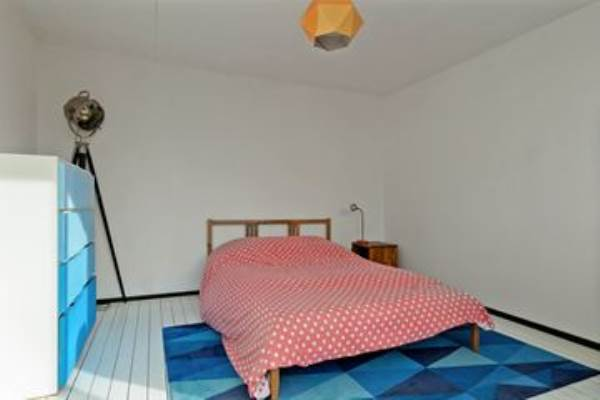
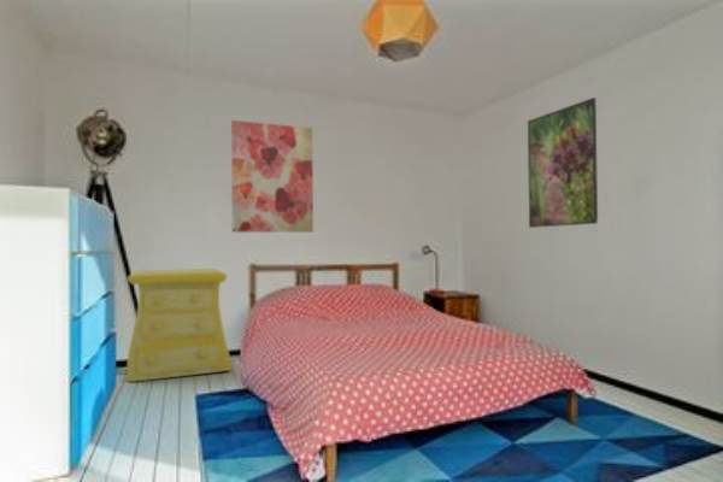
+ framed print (559, 167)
+ wall art (274, 177)
+ dresser (180, 319)
